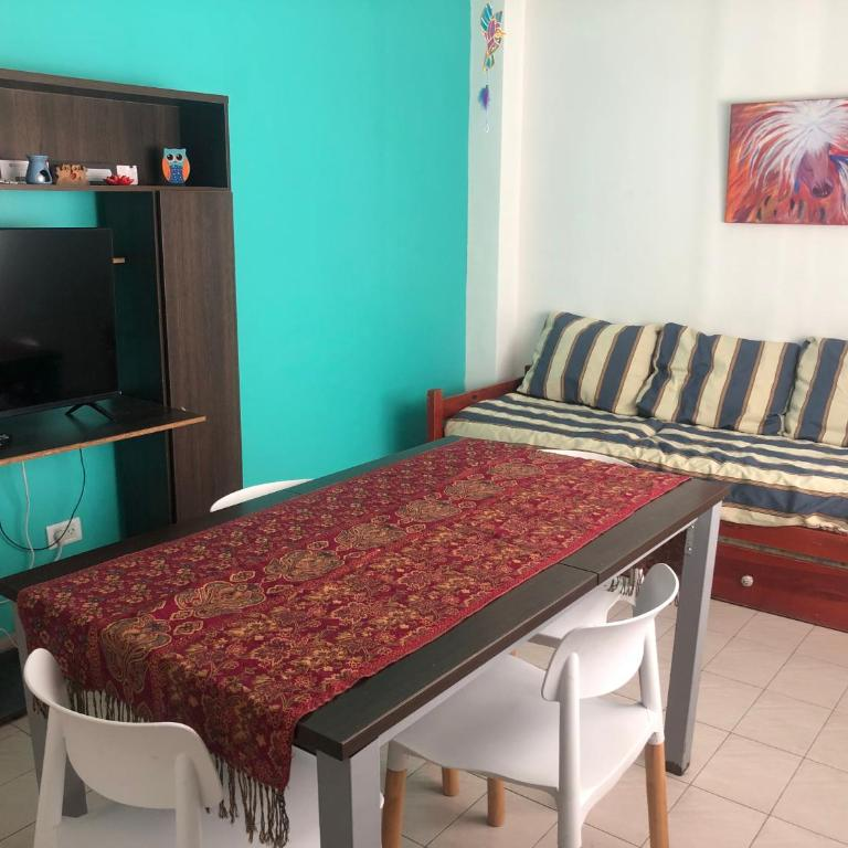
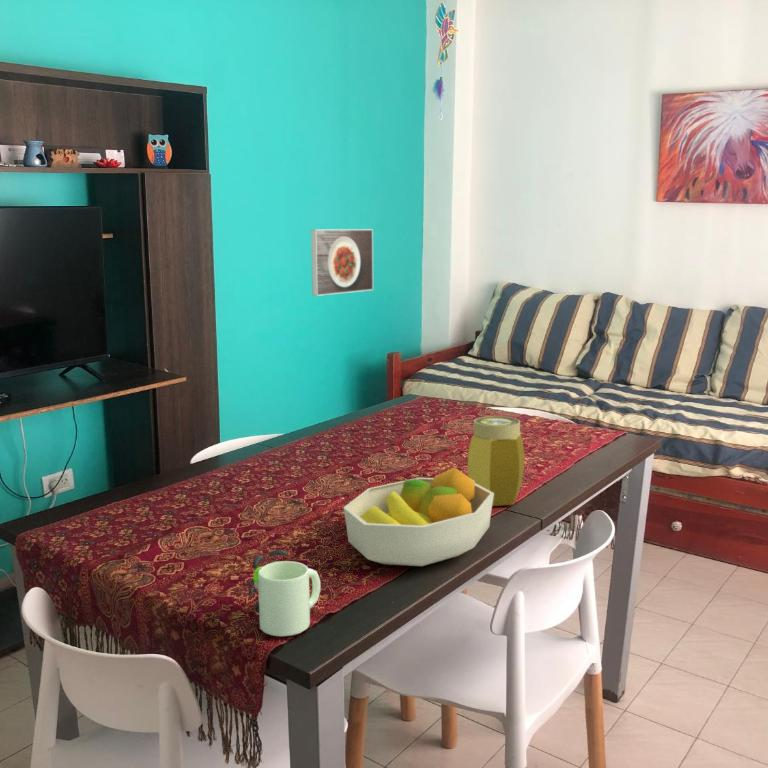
+ fruit bowl (420, 512)
+ mug (288, 588)
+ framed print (343, 261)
+ jar (496, 460)
